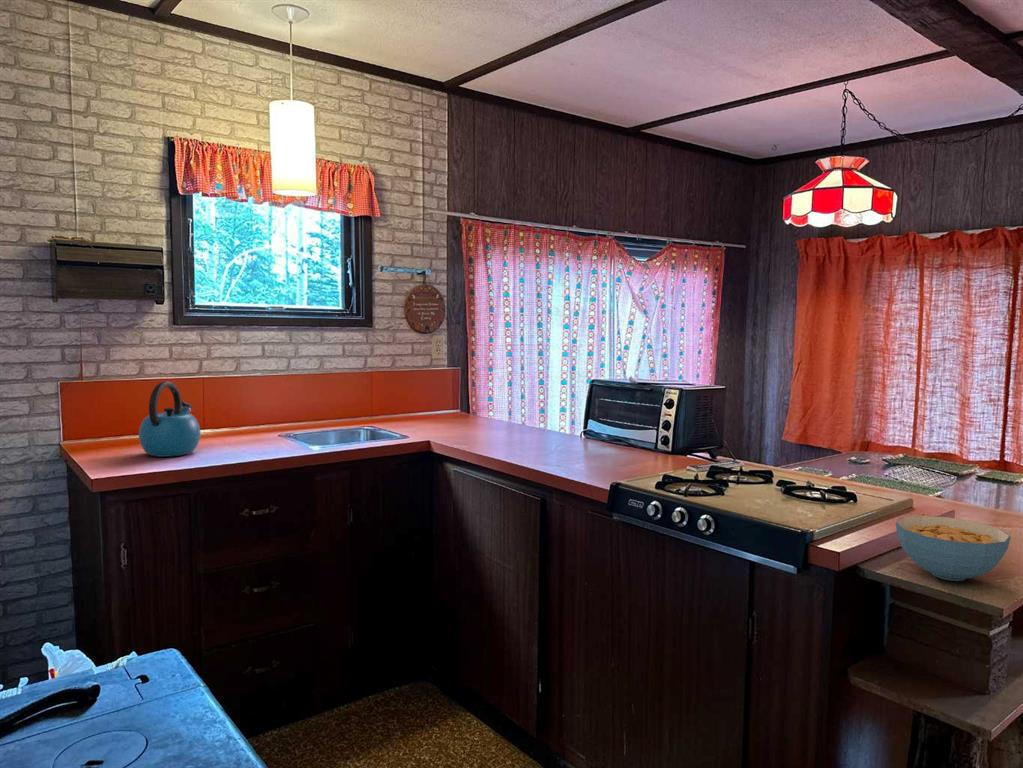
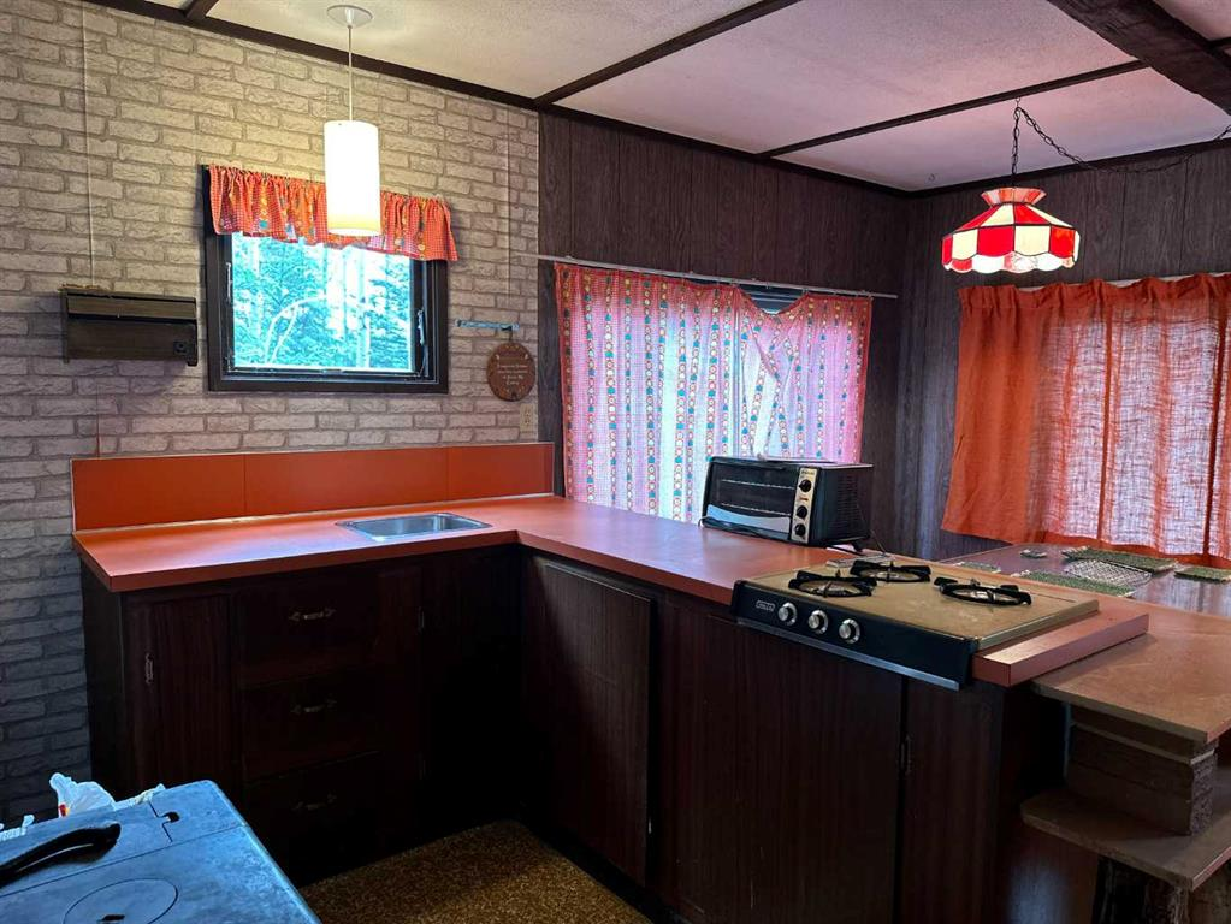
- kettle (171, 417)
- cereal bowl (950, 552)
